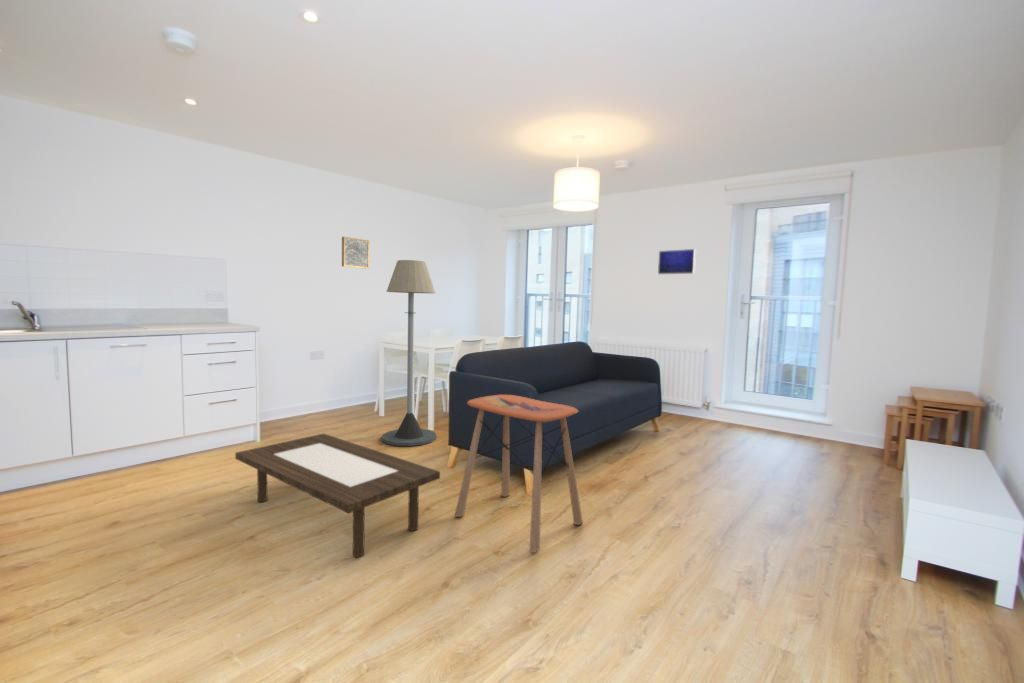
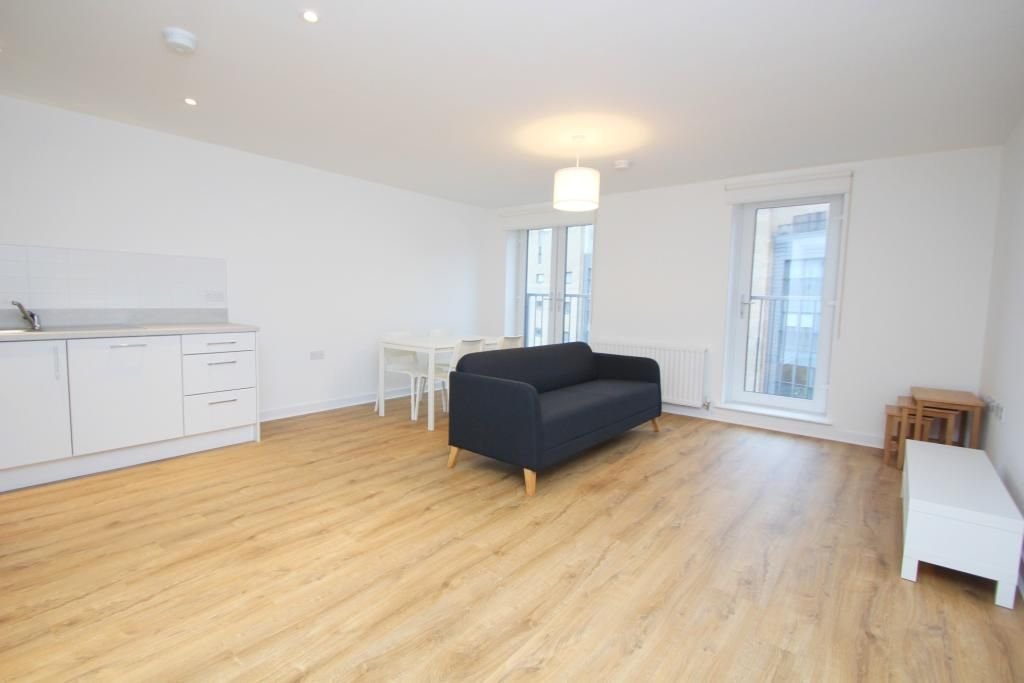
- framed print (676, 262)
- side table (520, 461)
- wall art (355, 253)
- floor lamp (410, 351)
- coffee table (333, 487)
